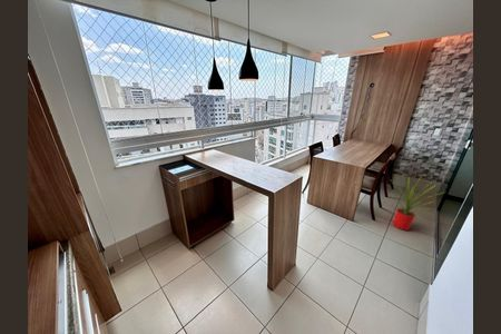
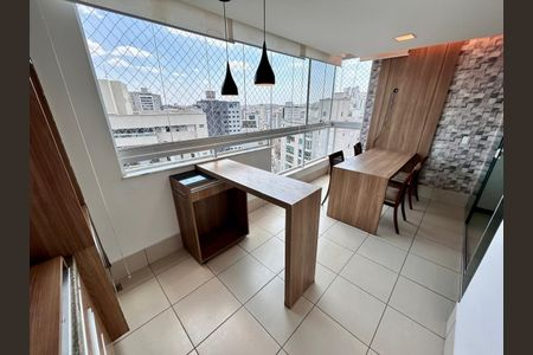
- house plant (409, 204)
